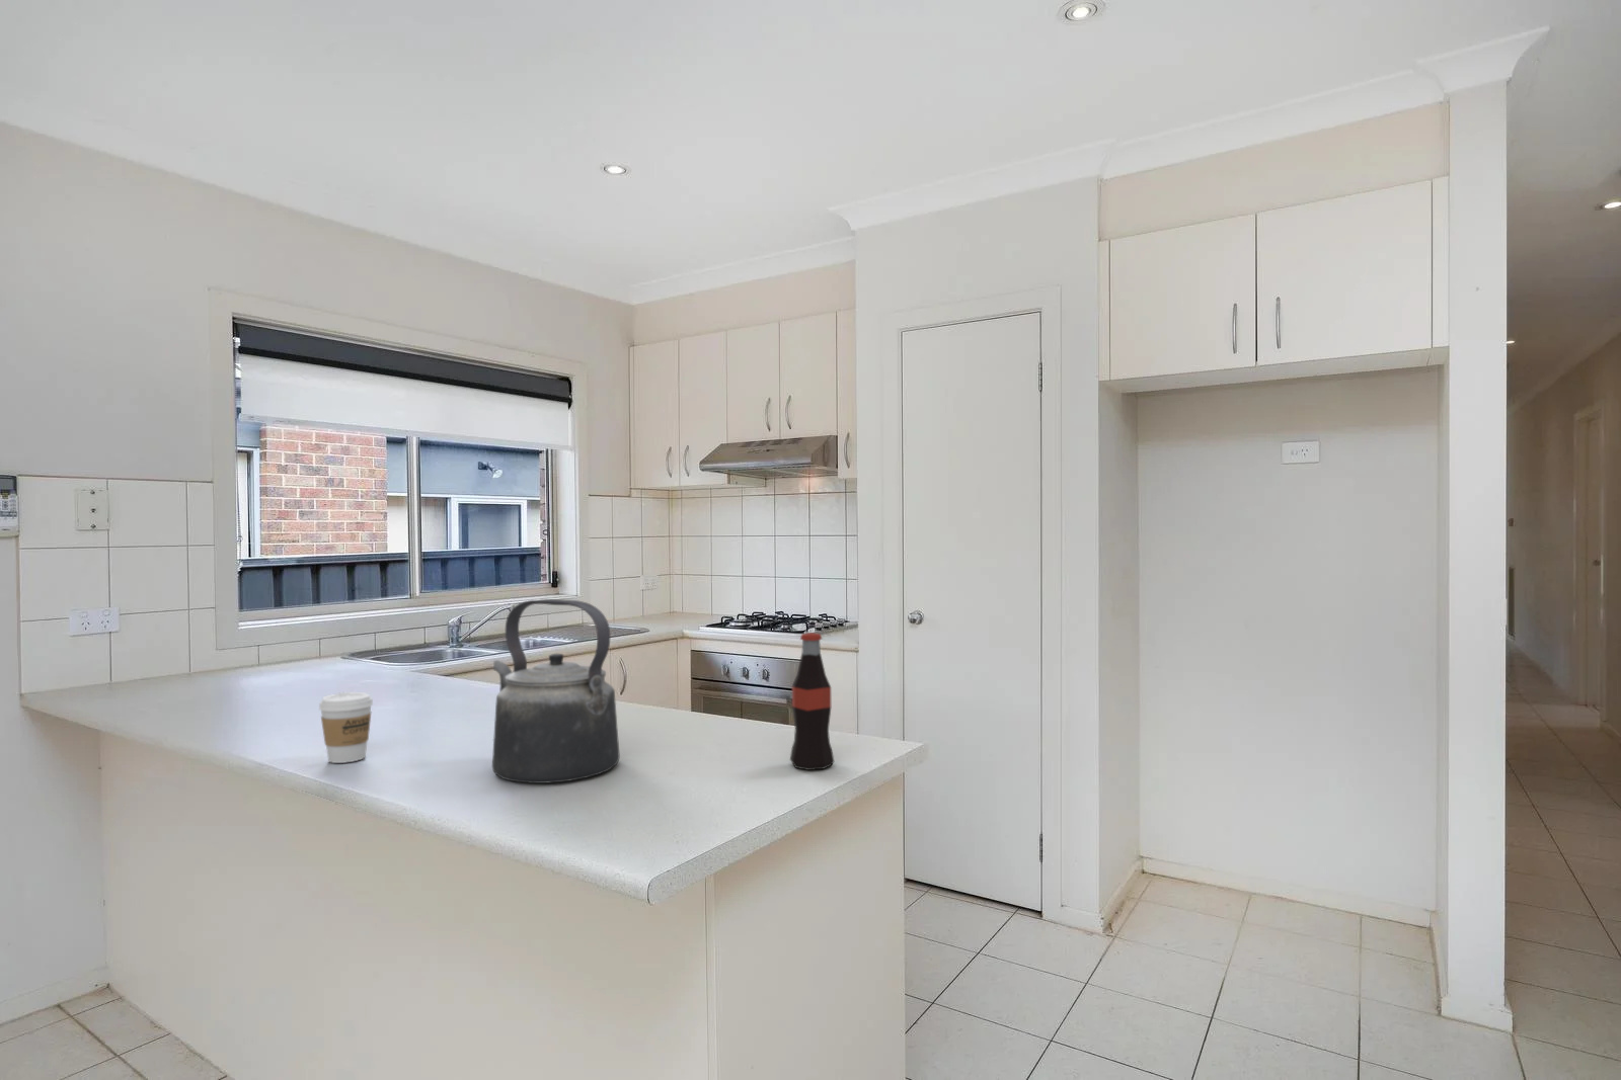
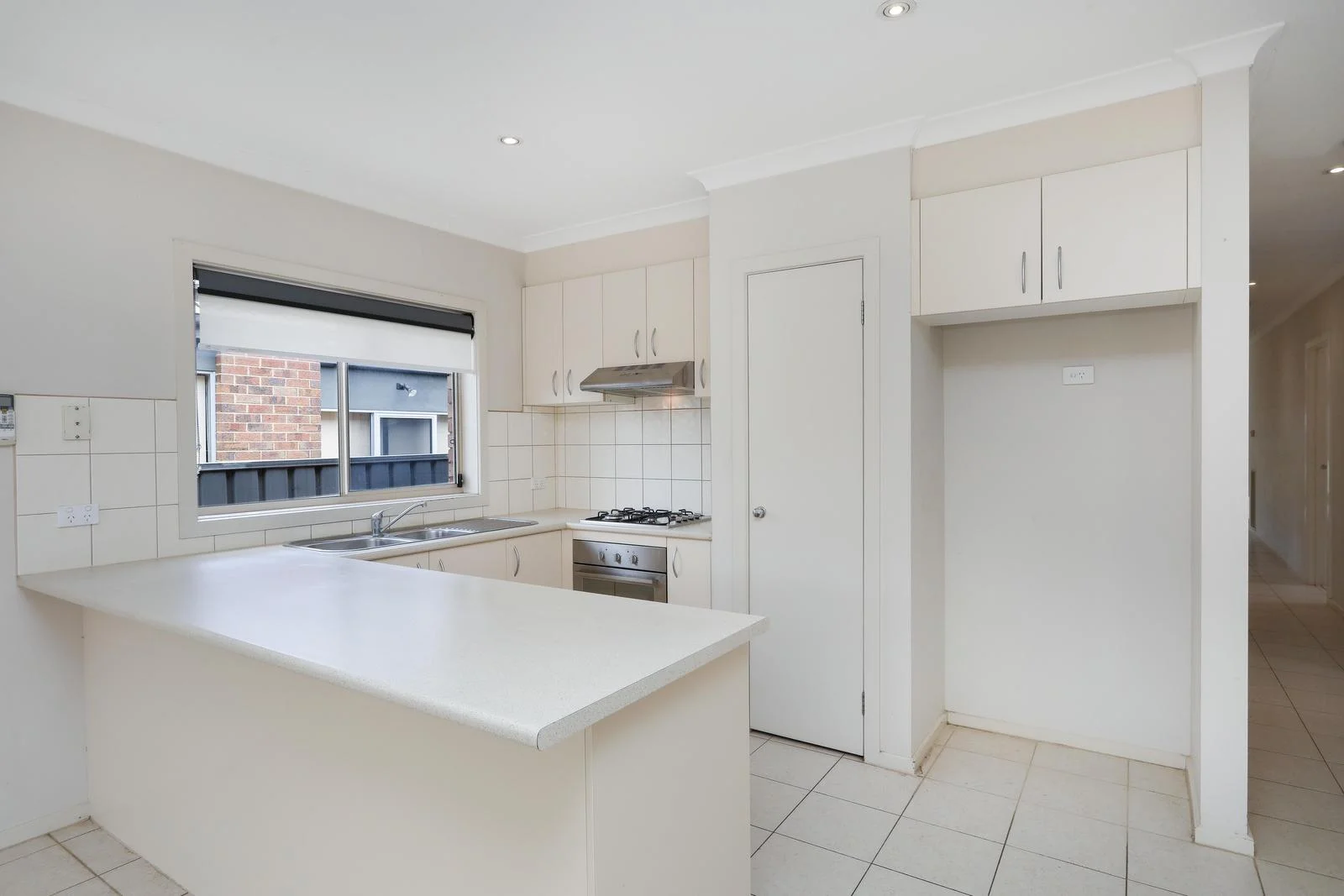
- kettle (548, 682)
- coffee cup (346, 726)
- bottle (812, 698)
